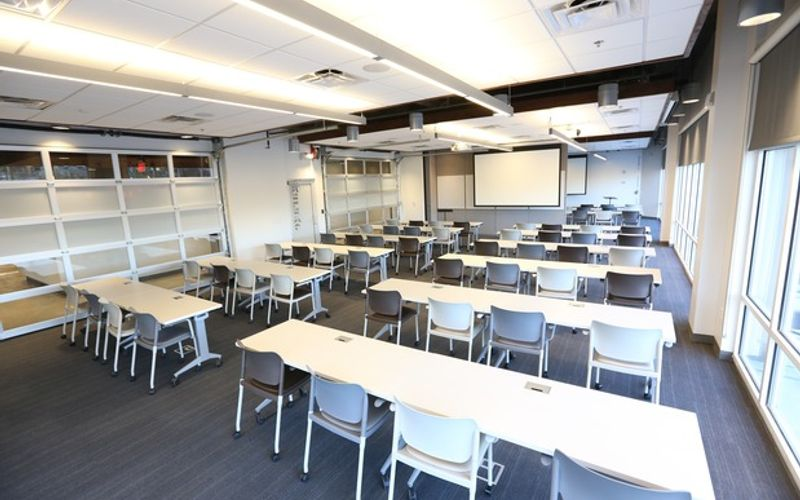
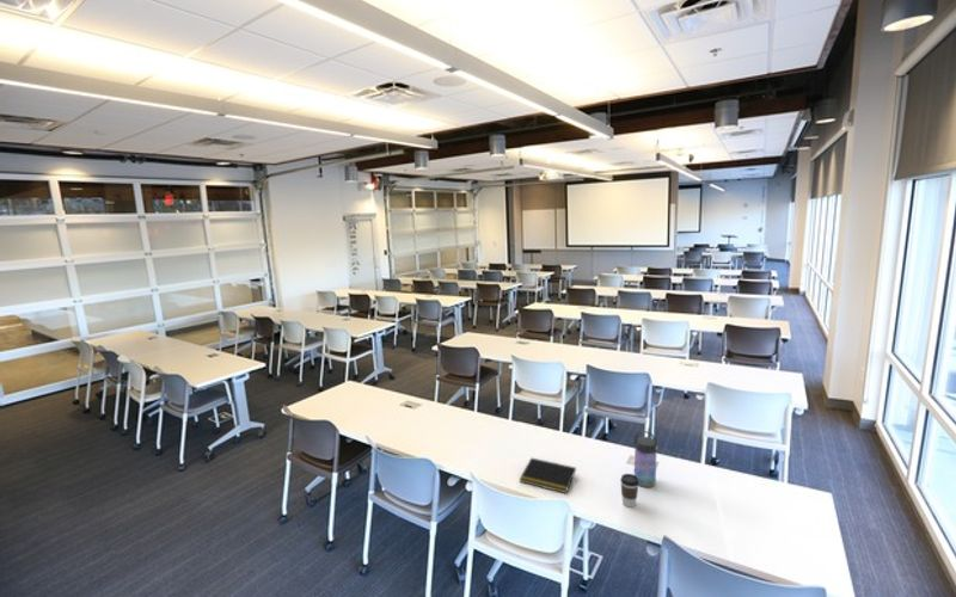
+ coffee cup (629, 491)
+ water bottle (645, 456)
+ notepad (547, 474)
